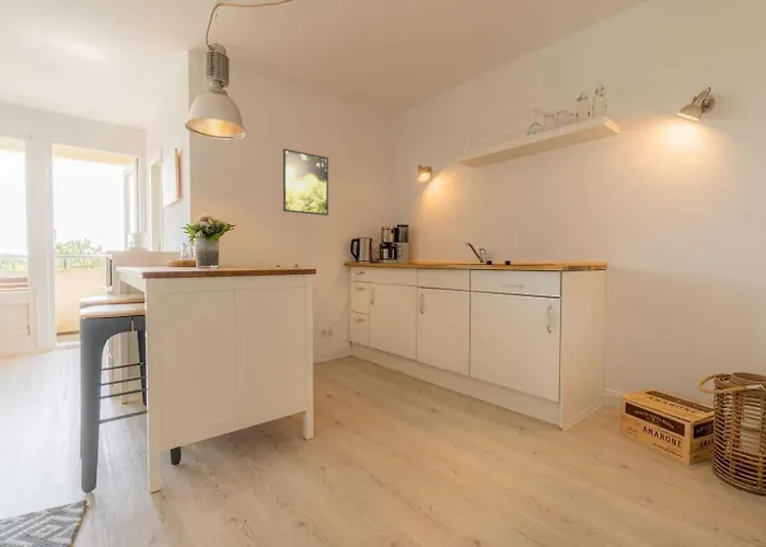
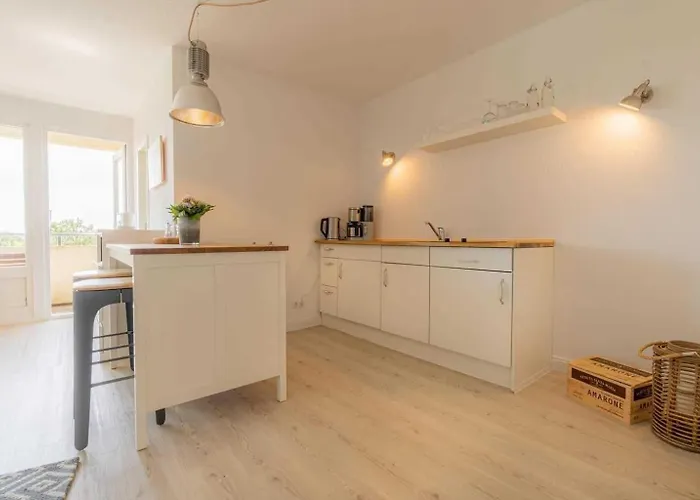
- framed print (306, 183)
